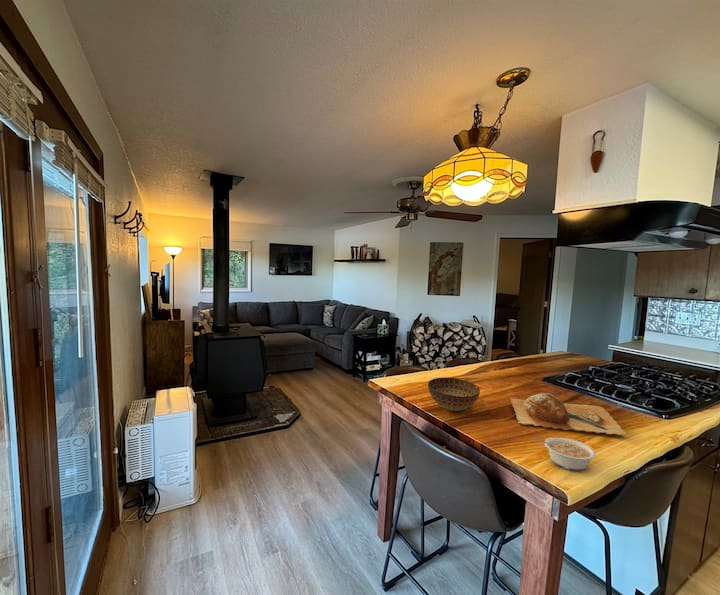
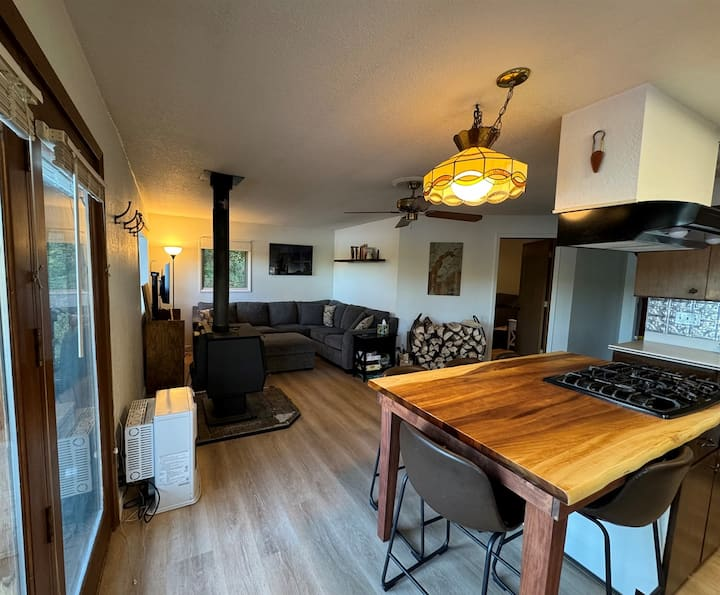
- chopping board (562, 407)
- bowl (453, 397)
- legume (567, 453)
